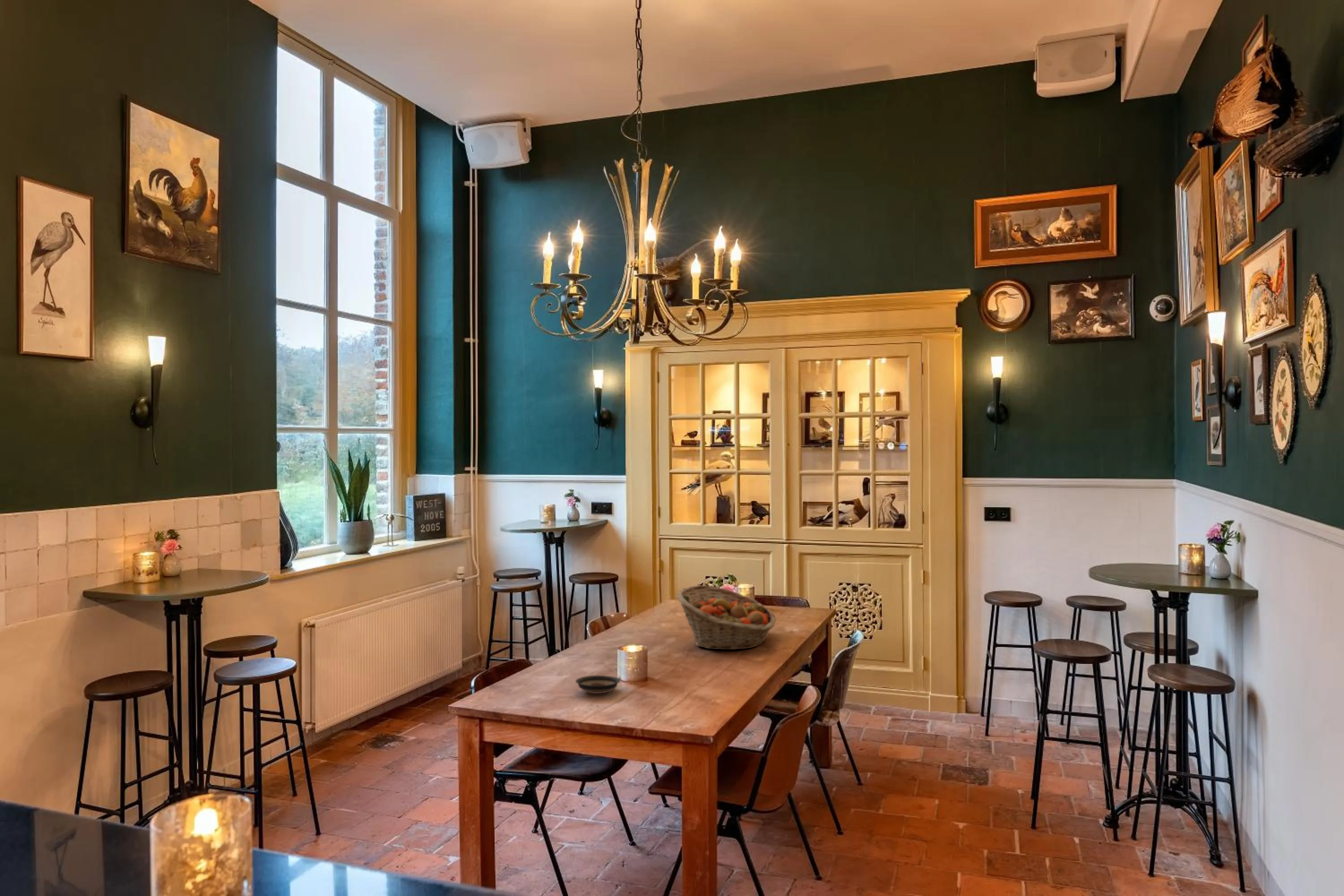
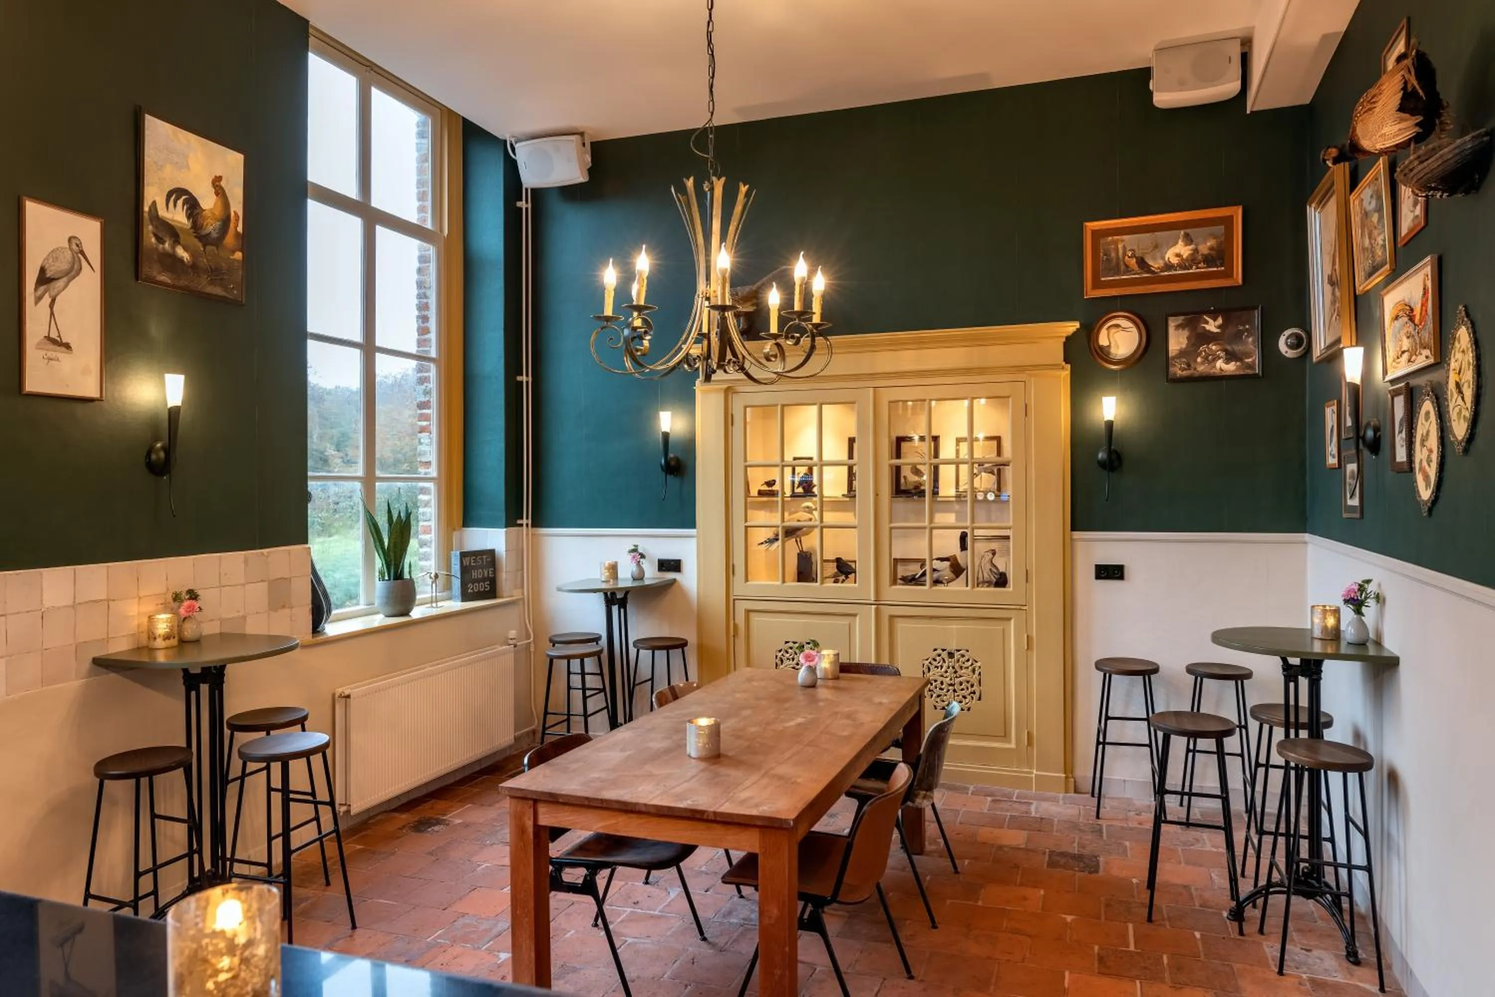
- fruit basket (726, 616)
- saucer (598, 685)
